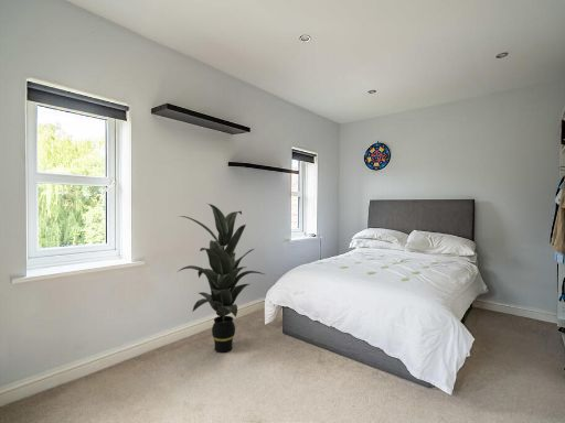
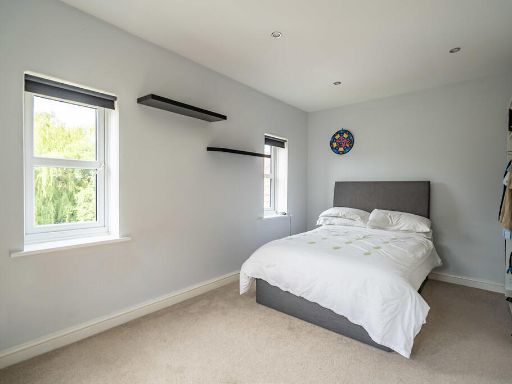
- indoor plant (217, 276)
